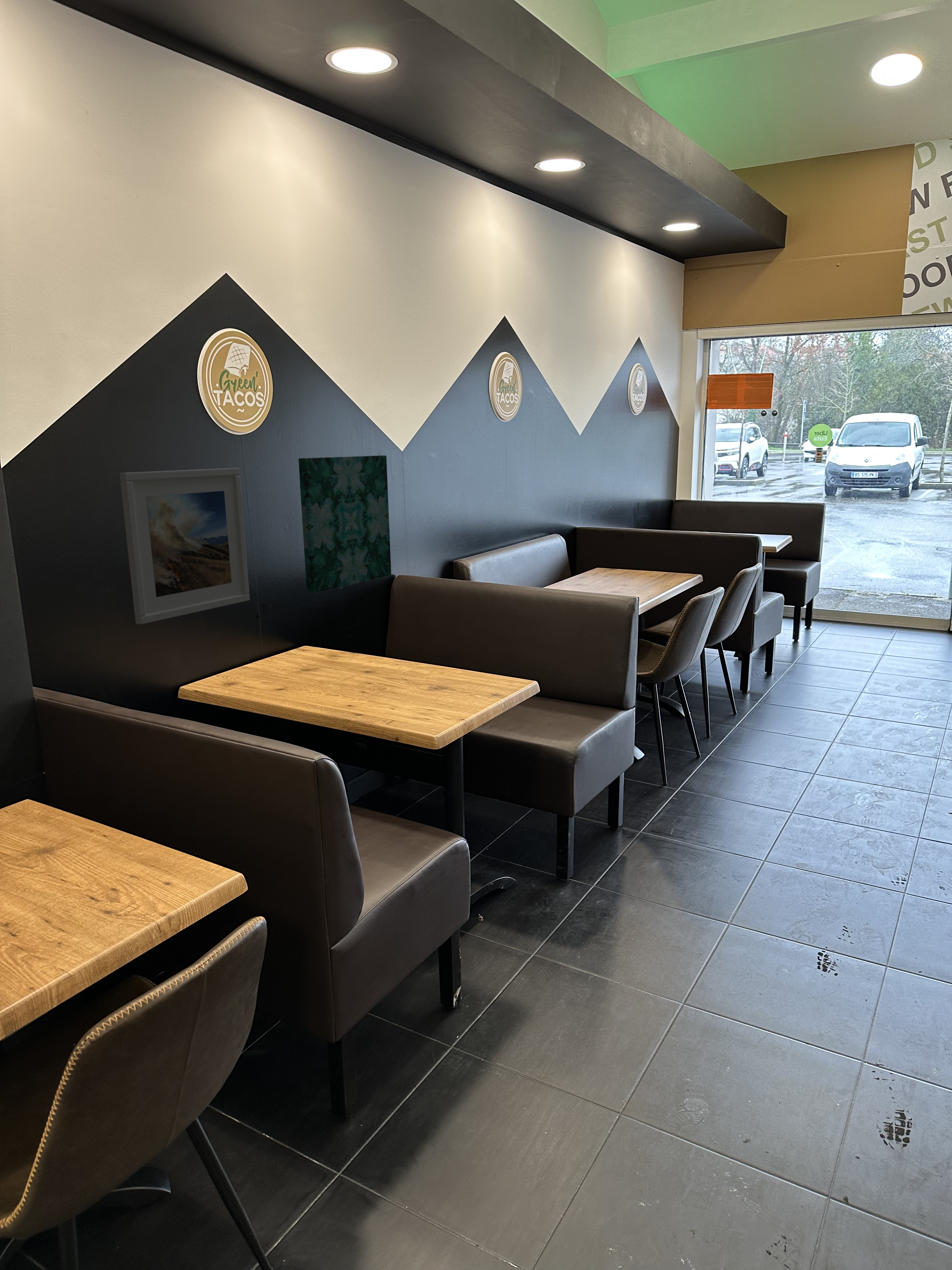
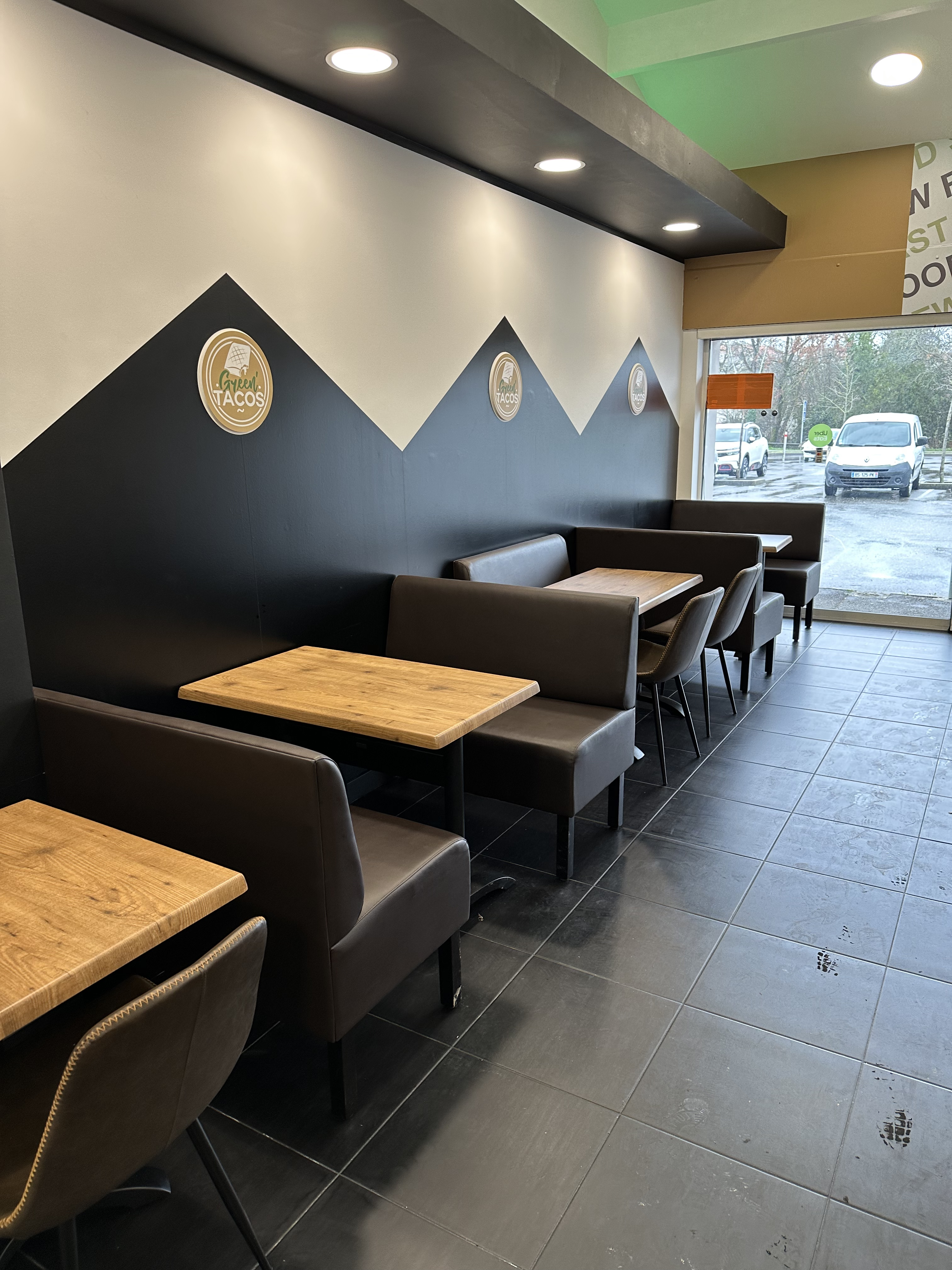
- wall art (348, 521)
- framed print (190, 542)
